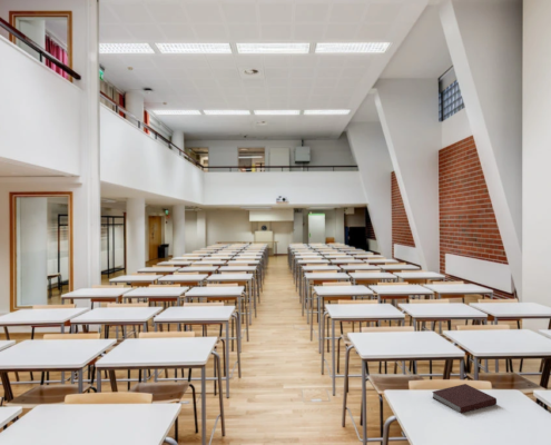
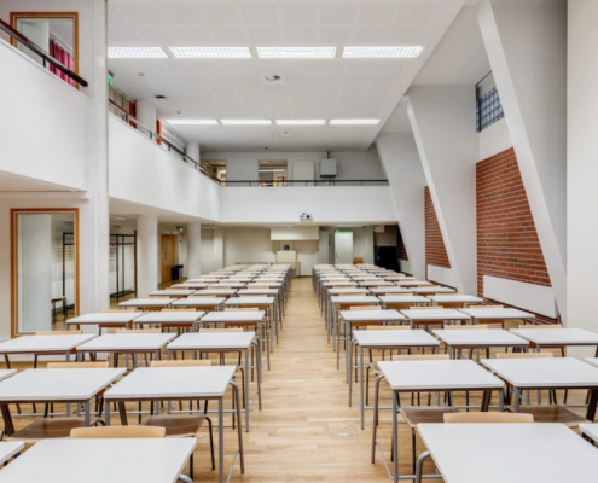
- notebook (463, 397)
